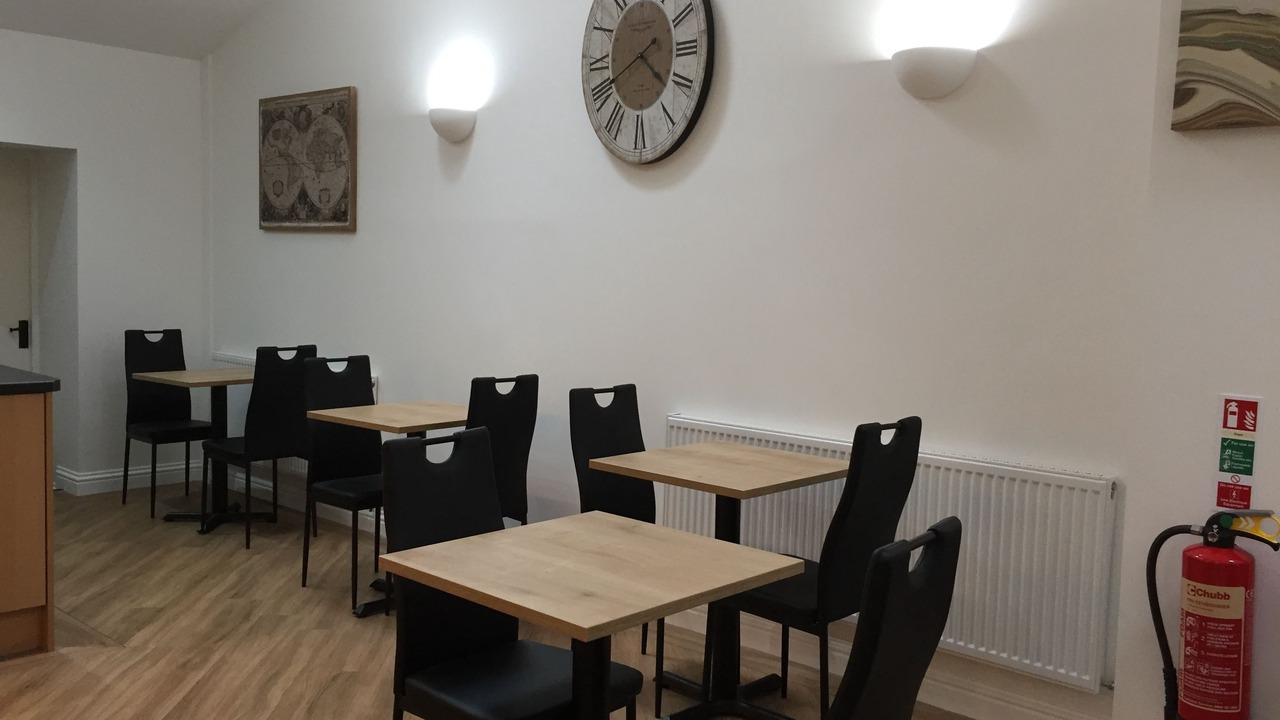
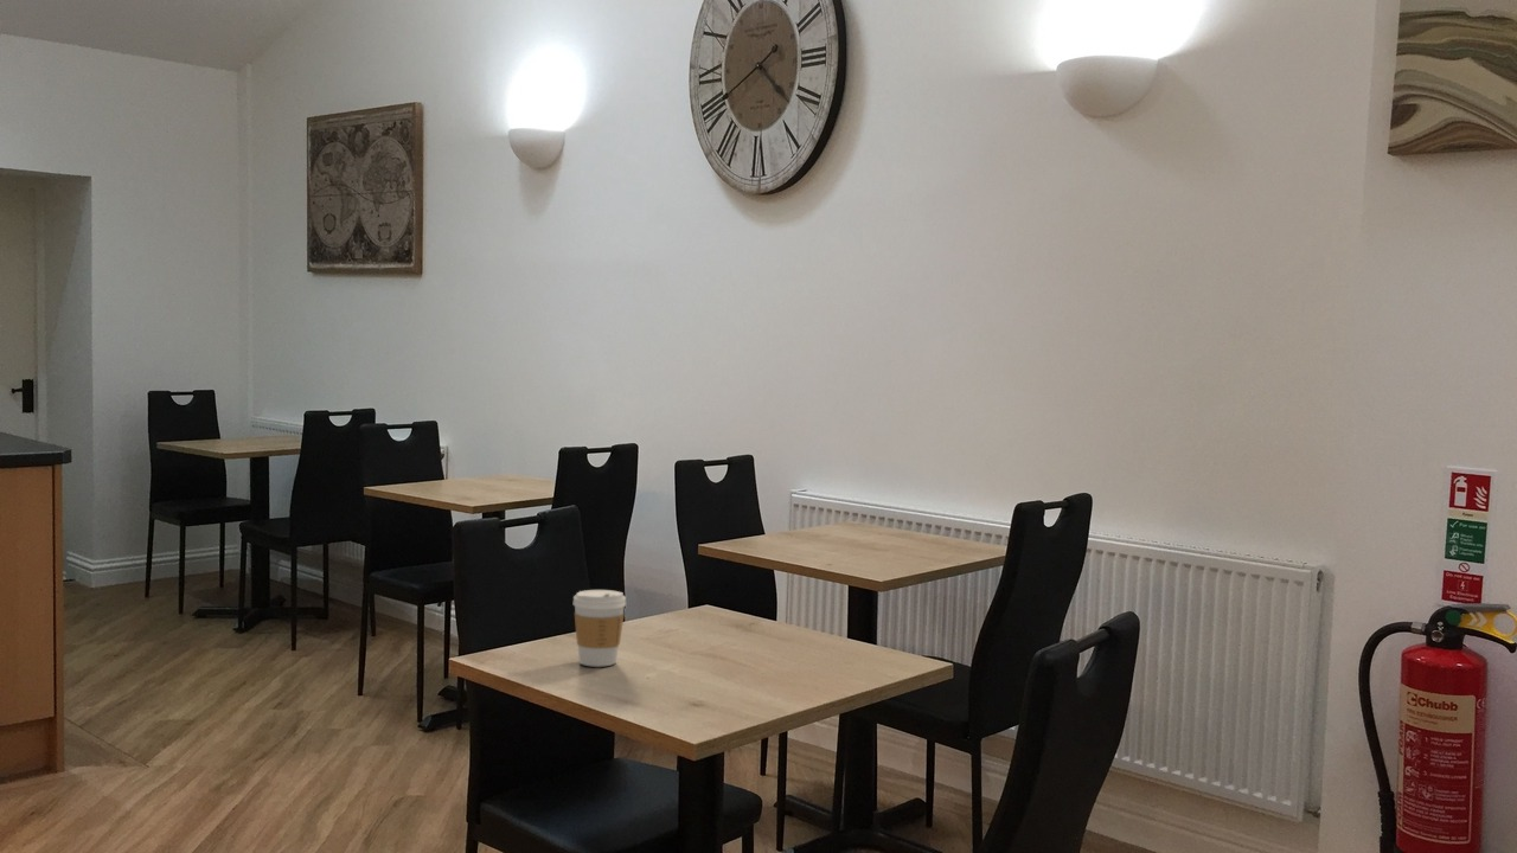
+ coffee cup (599, 626)
